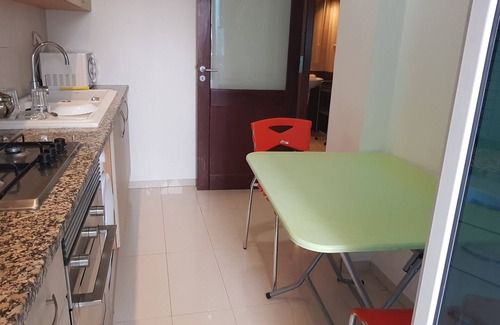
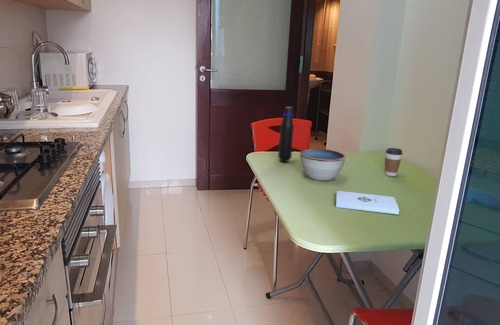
+ water bottle (286, 134)
+ bowl (321, 165)
+ coffee cup (392, 162)
+ notepad (365, 201)
